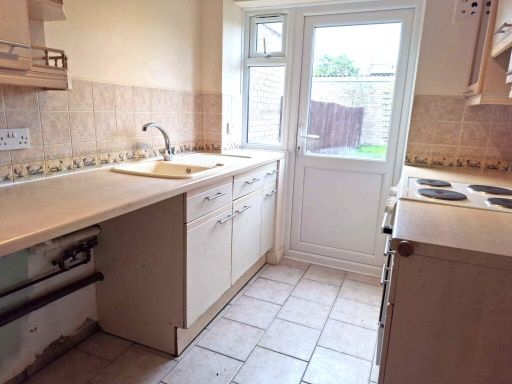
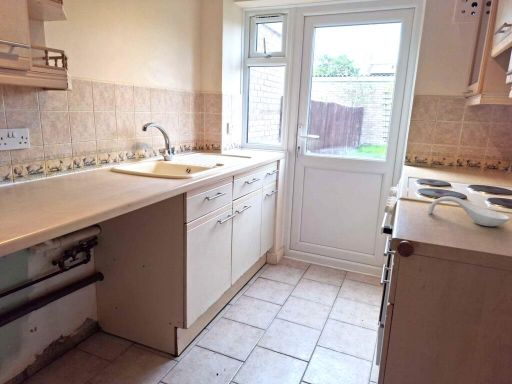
+ spoon rest (467, 210)
